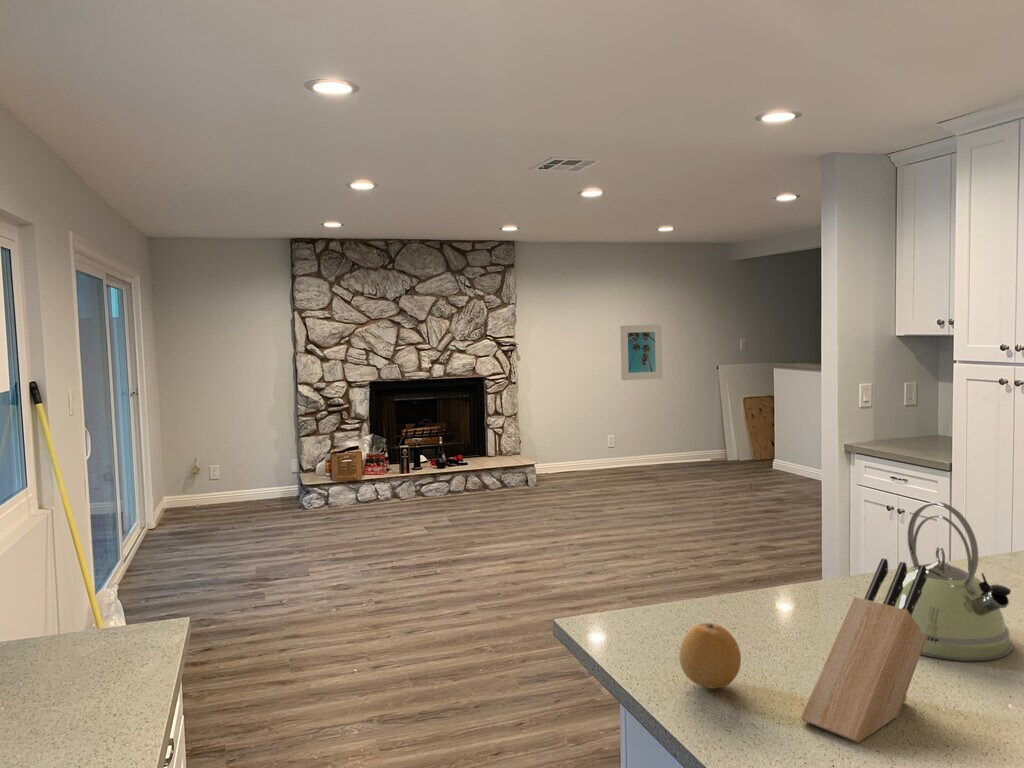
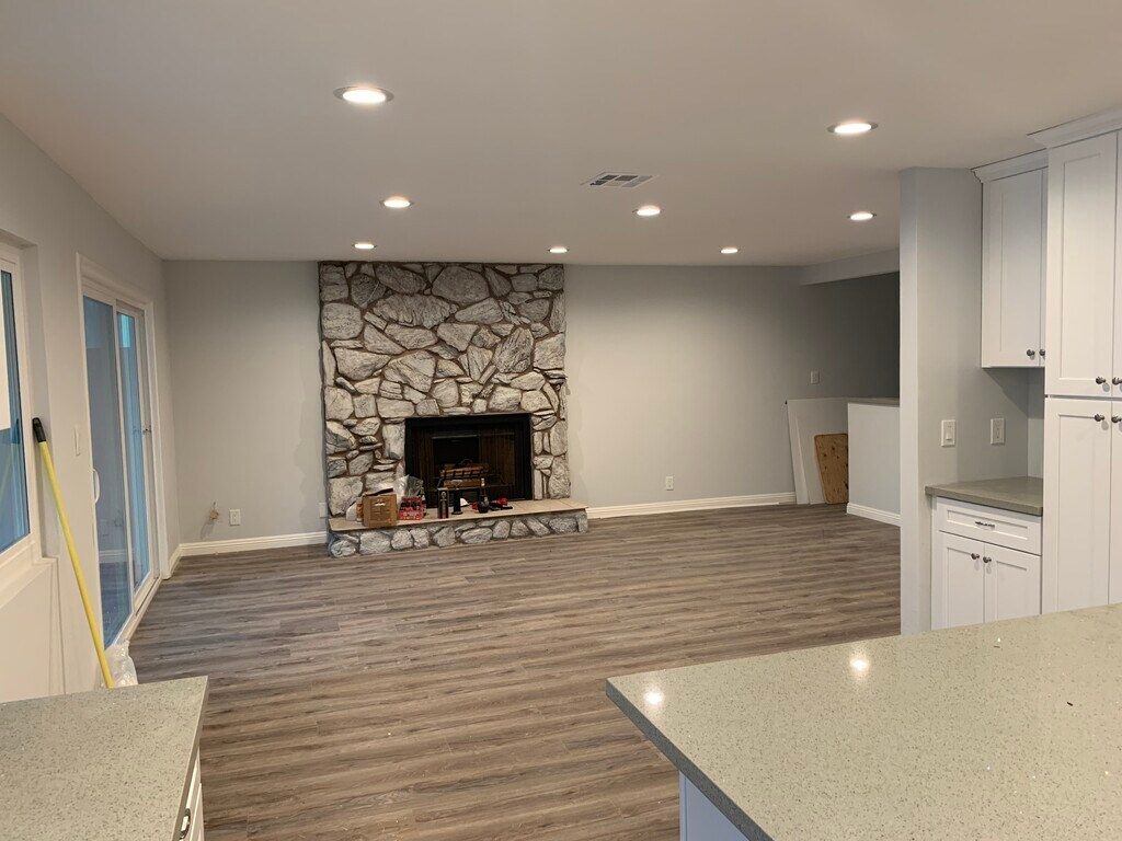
- kettle (947, 572)
- fruit (709, 655)
- knife block (871, 640)
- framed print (641, 352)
